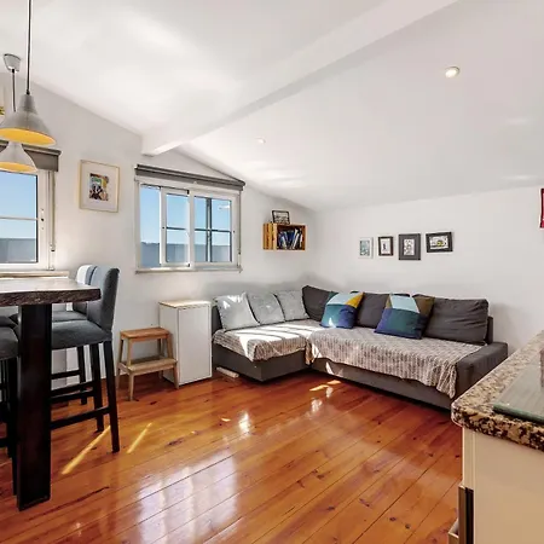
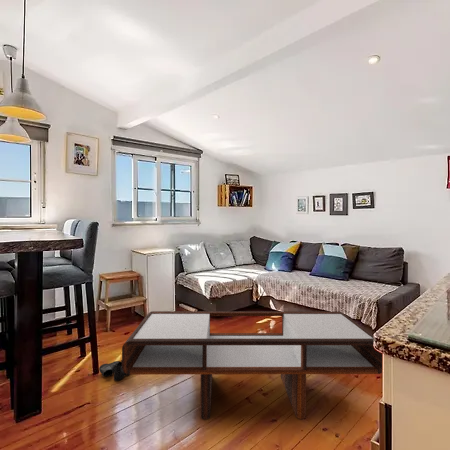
+ coffee table (249, 359)
+ boots (114, 365)
